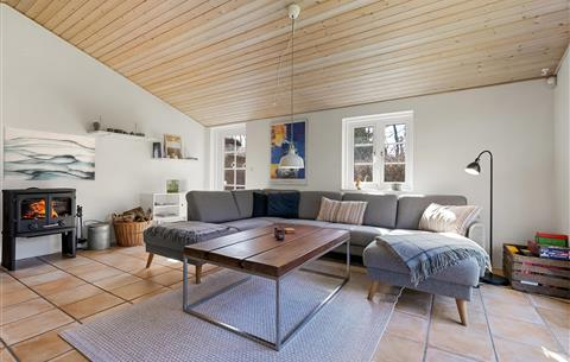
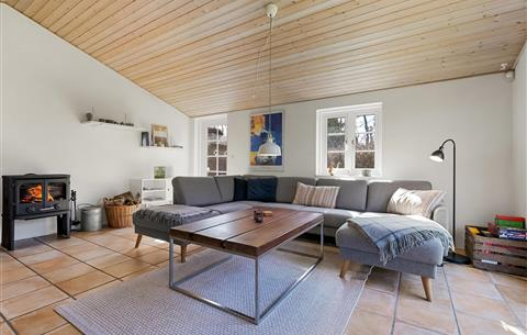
- wall art (53, 155)
